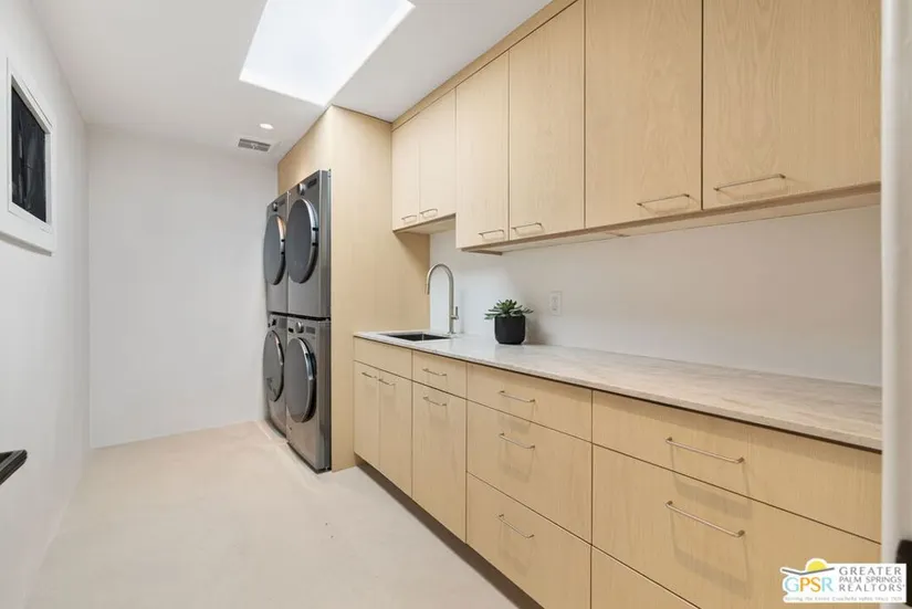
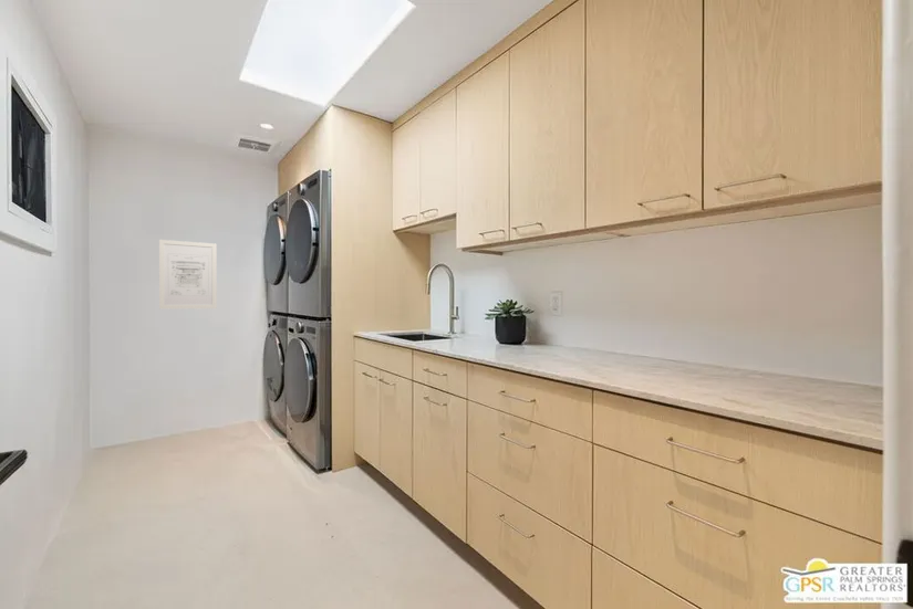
+ wall art (188, 275)
